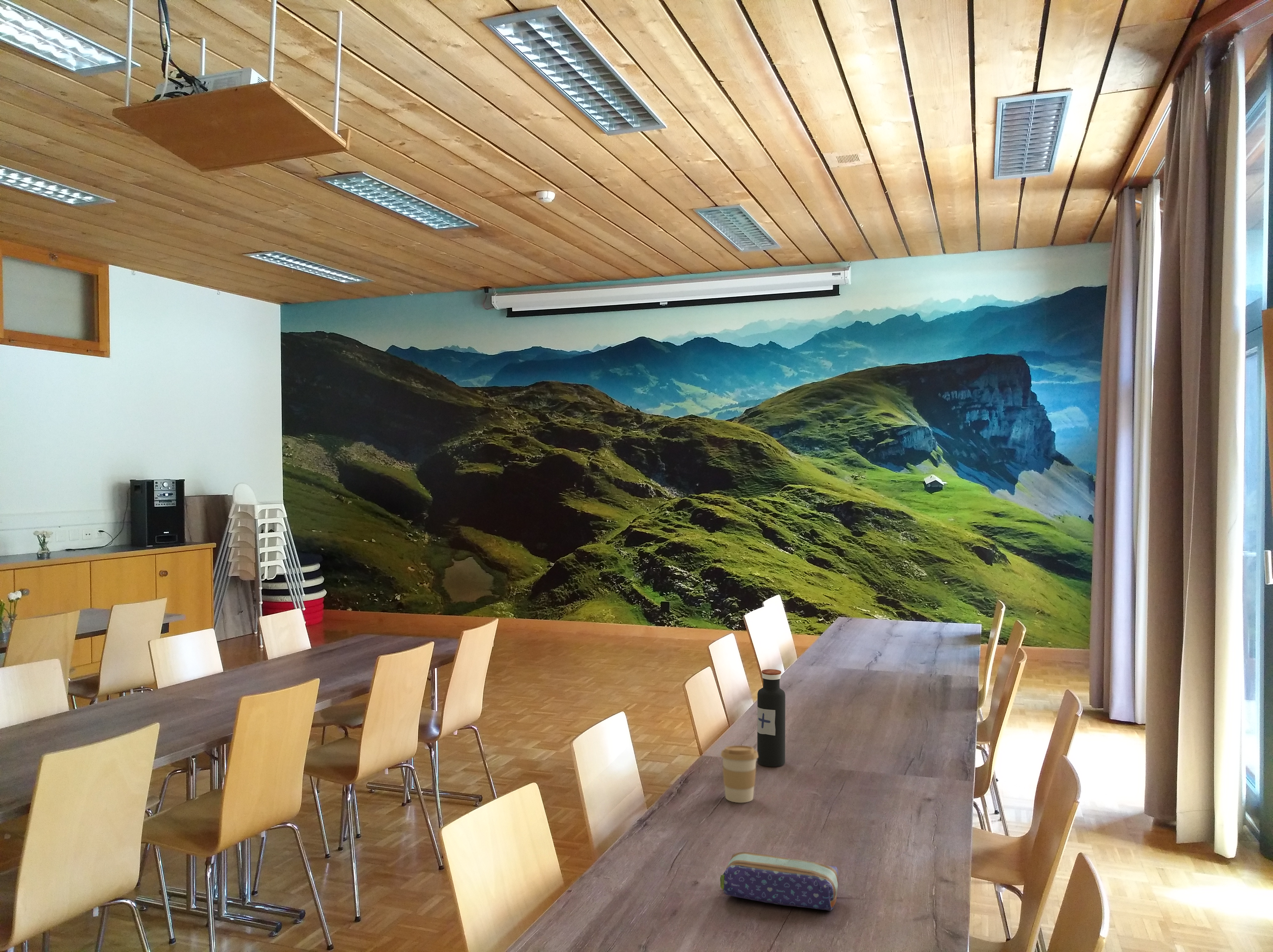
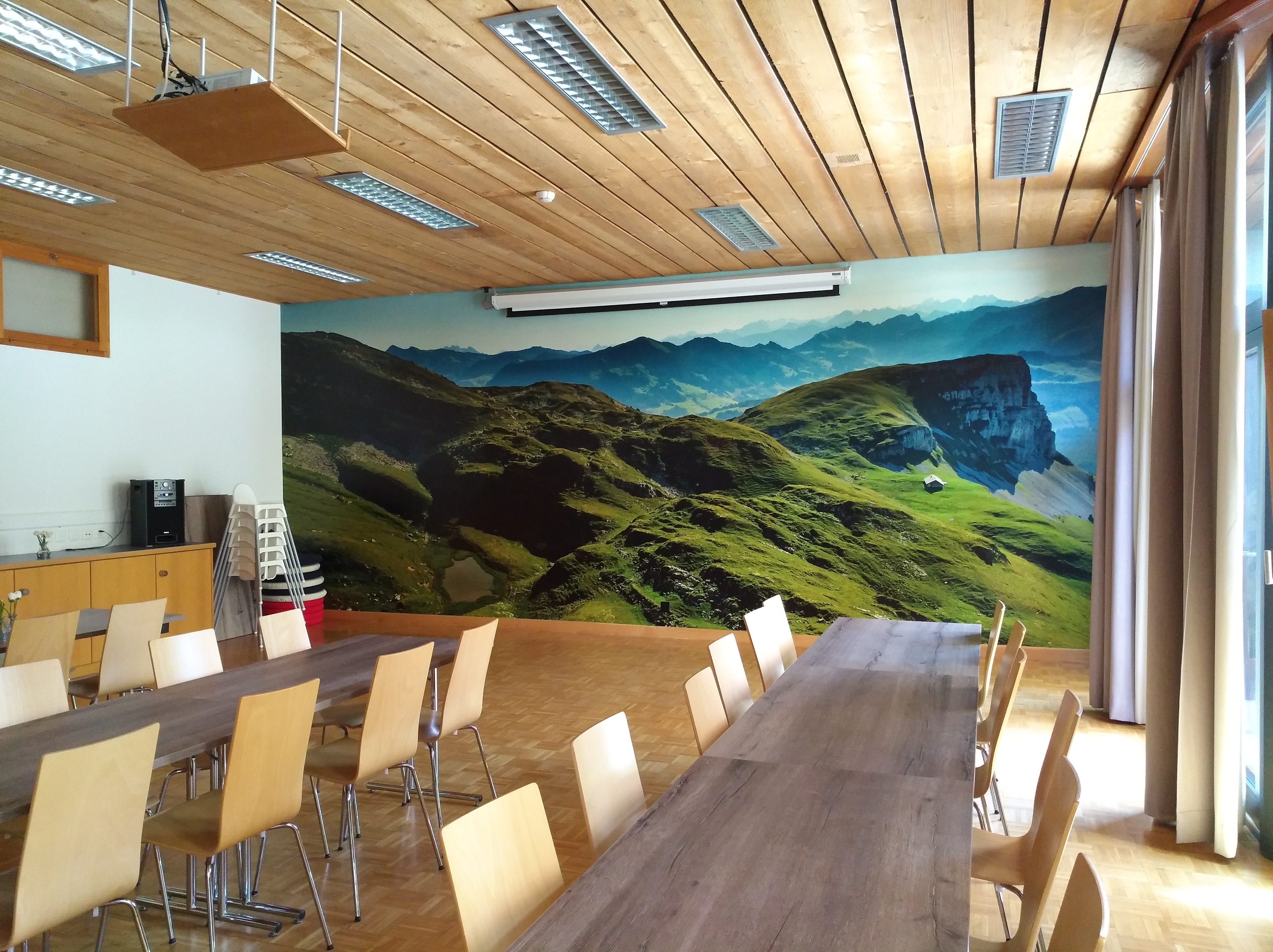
- pencil case (779, 879)
- coffee cup (739, 772)
- water bottle (771, 717)
